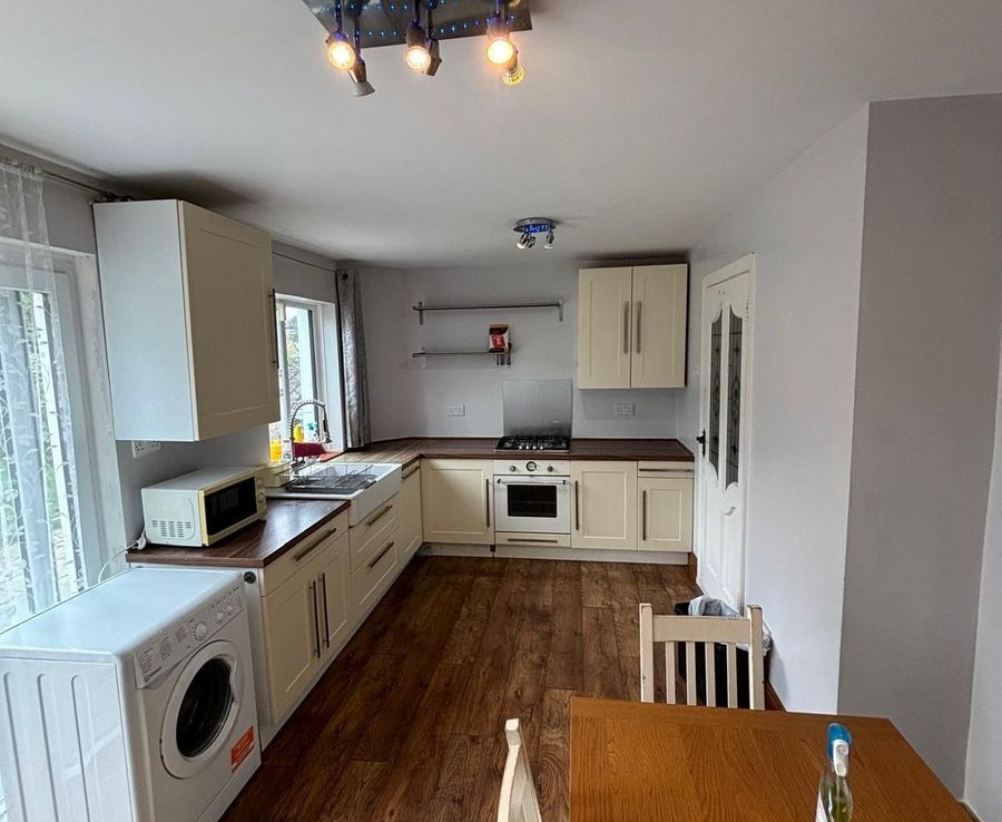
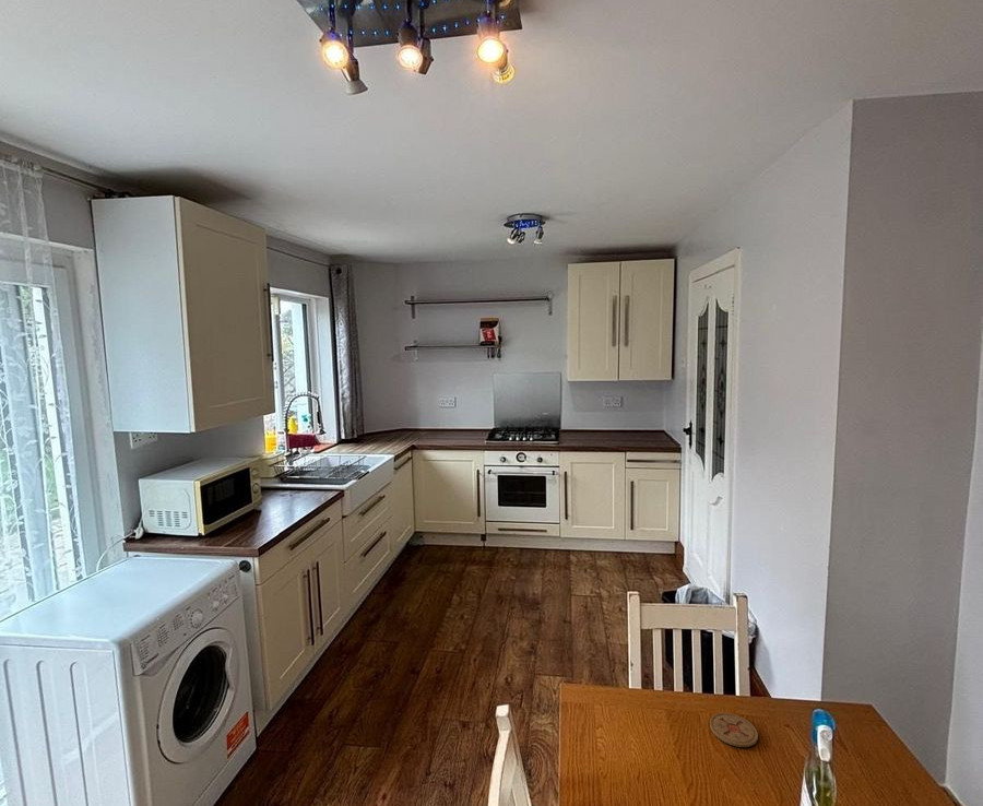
+ coaster (733, 728)
